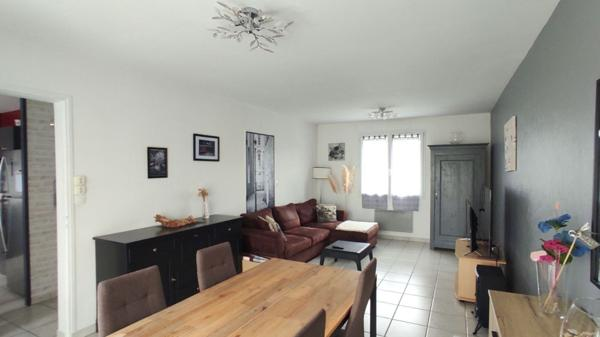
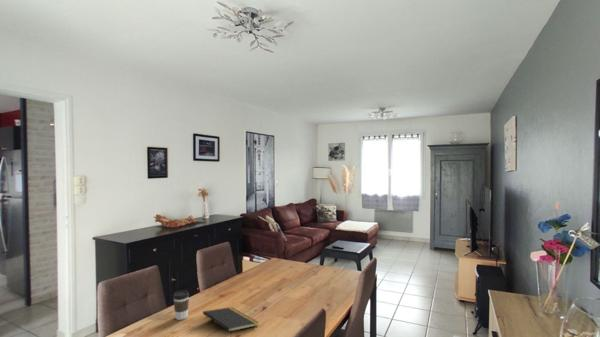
+ coffee cup (181, 305)
+ notepad (230, 318)
